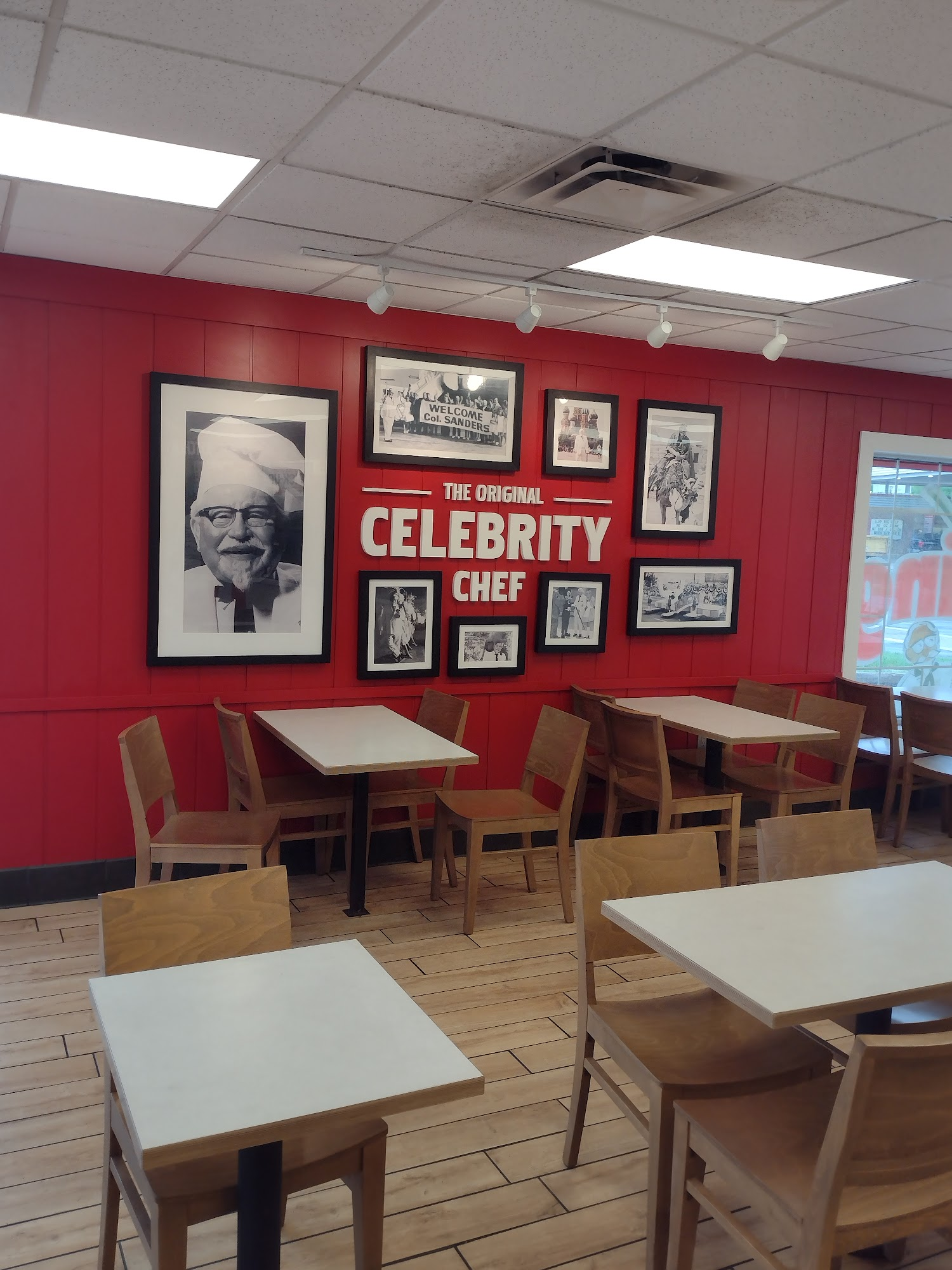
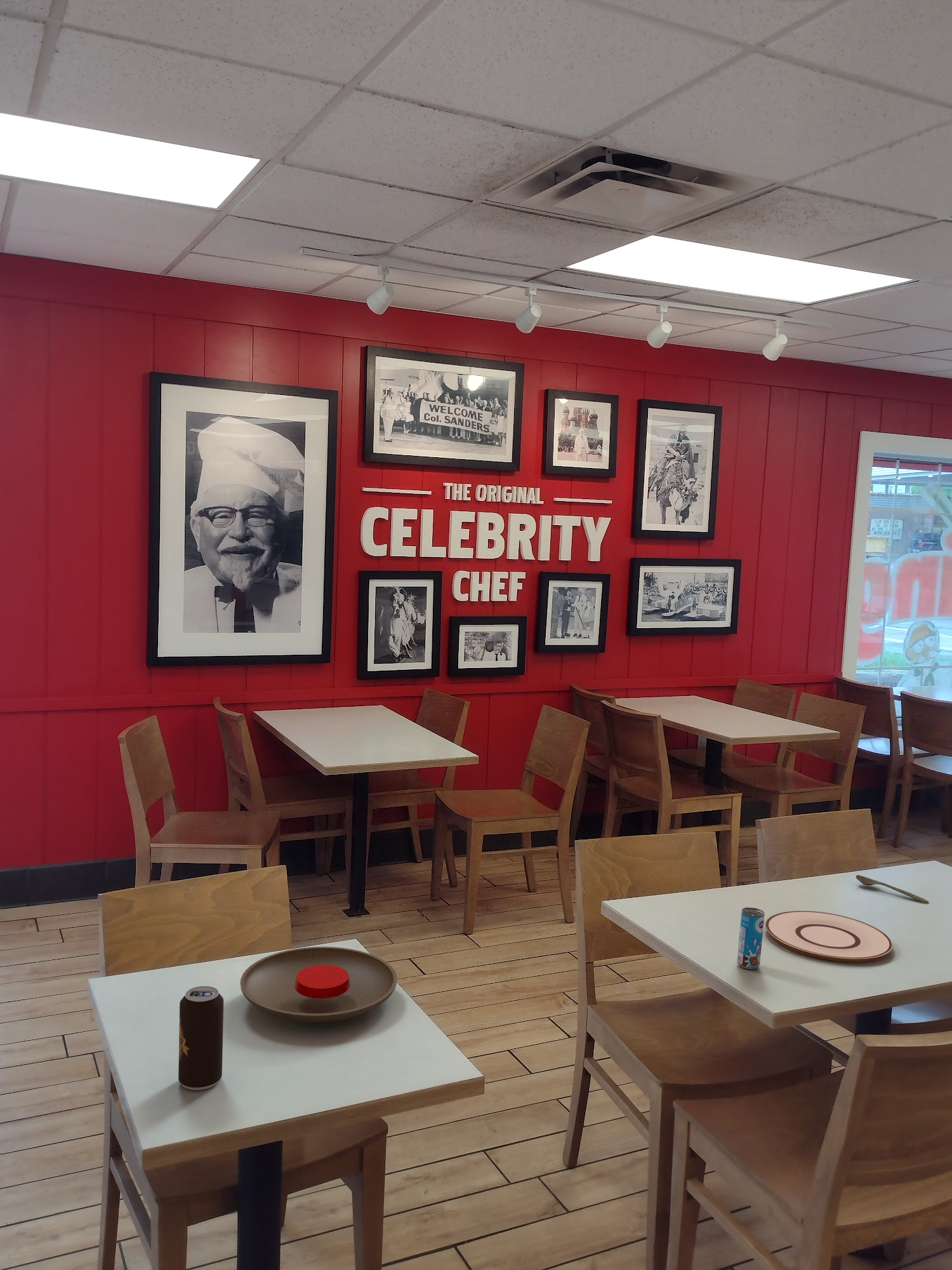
+ spoon (892, 888)
+ beverage can (750, 938)
+ beverage can (201, 1037)
+ plate (827, 936)
+ plate (319, 987)
